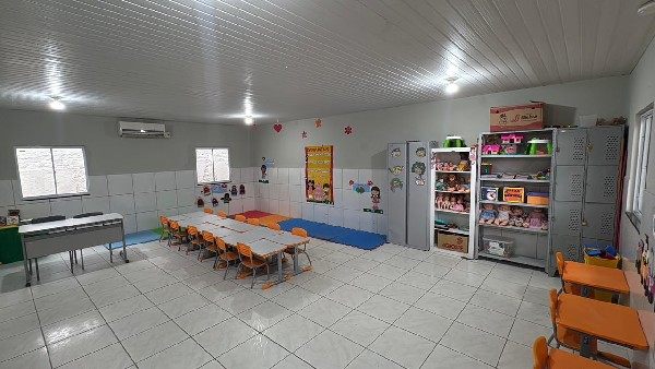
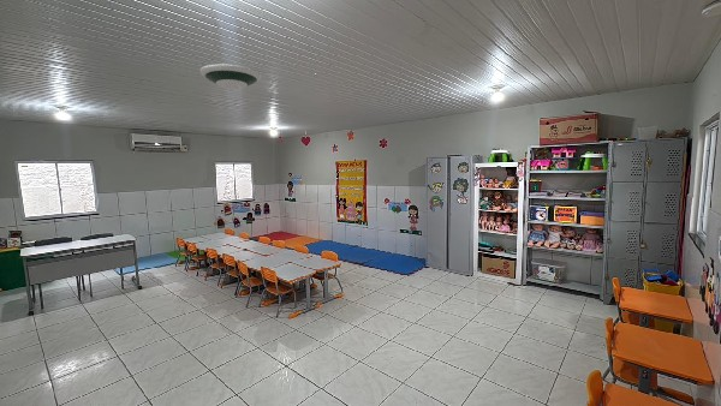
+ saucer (231, 80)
